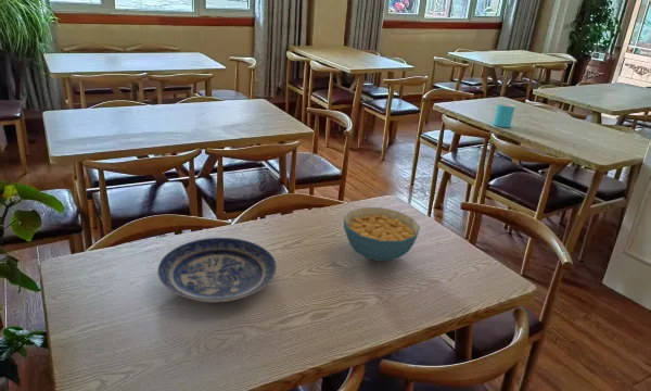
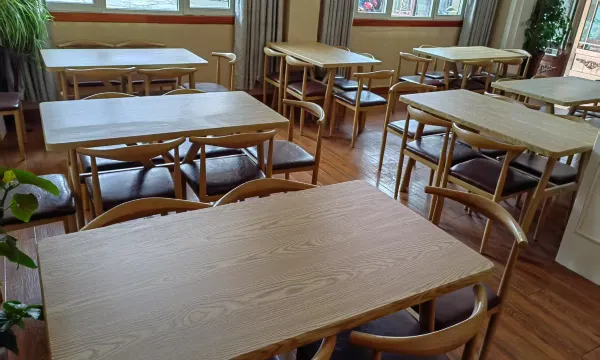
- cup (506, 114)
- cereal bowl (379, 239)
- plate (218, 272)
